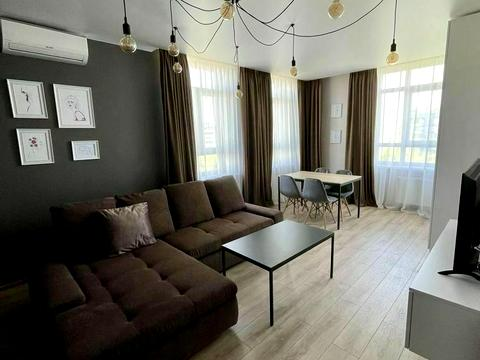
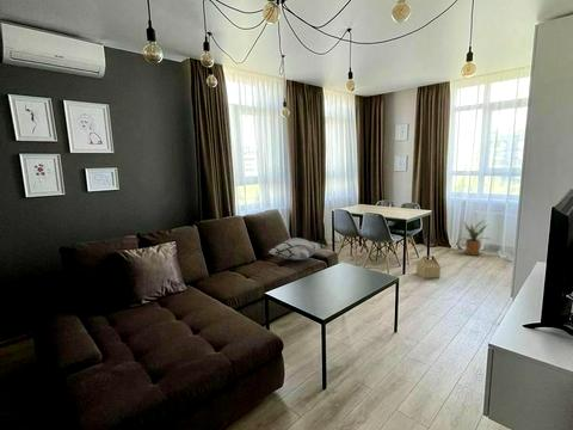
+ cardboard box (427, 265)
+ decorative pillow (297, 248)
+ house plant (473, 235)
